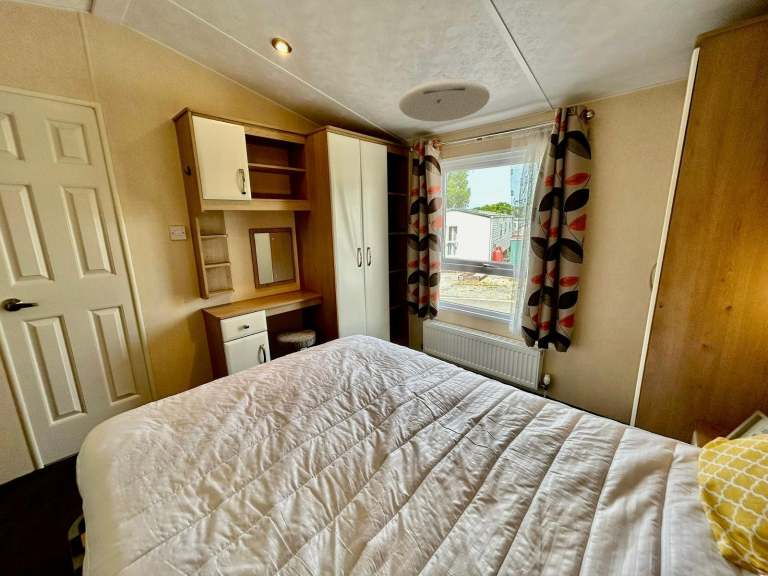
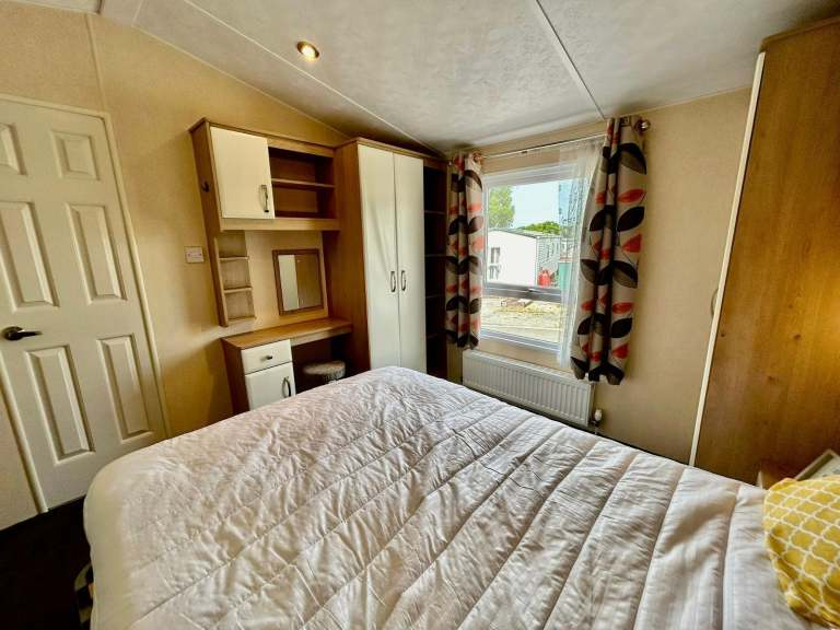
- ceiling light (443, 102)
